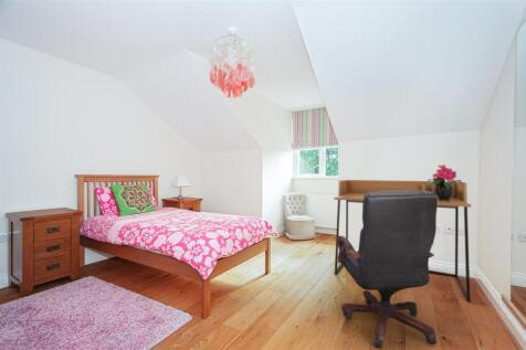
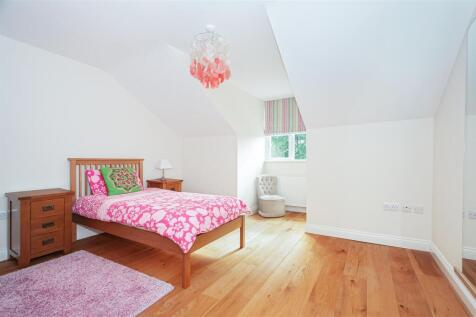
- potted flower (443, 182)
- office chair (380, 254)
- desk (394, 190)
